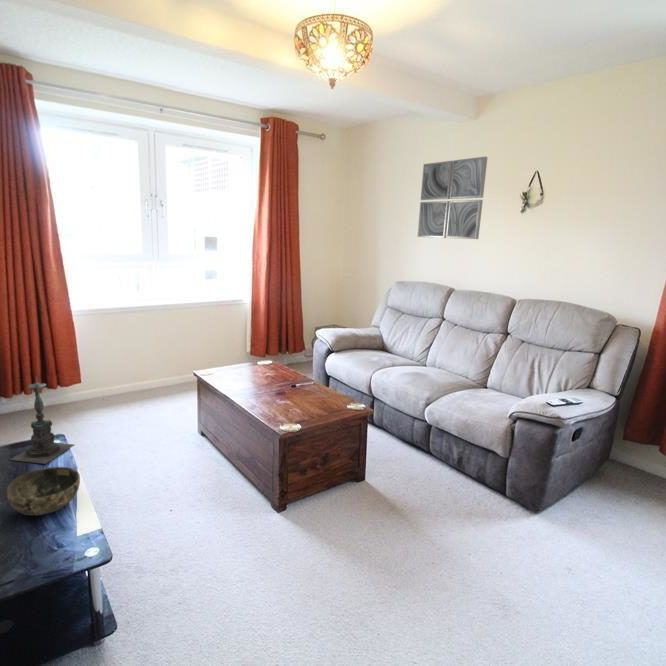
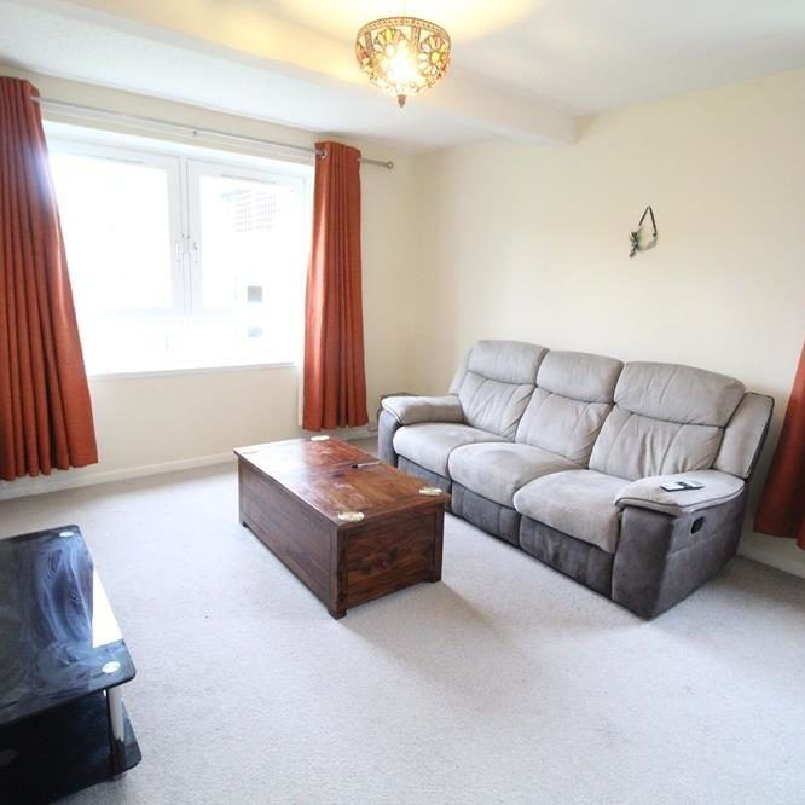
- bowl (45, 493)
- candle holder (40, 413)
- wall art (449, 198)
